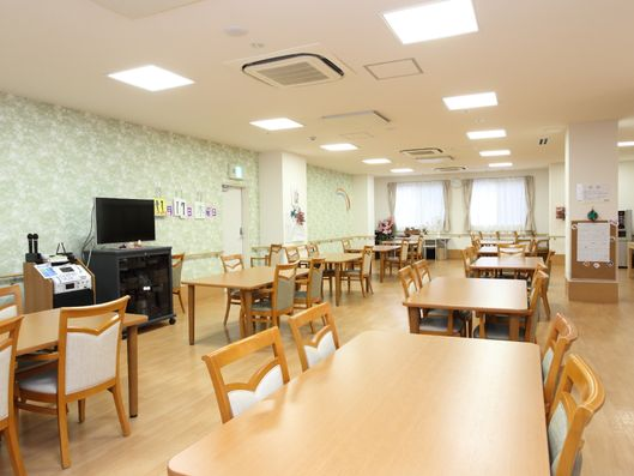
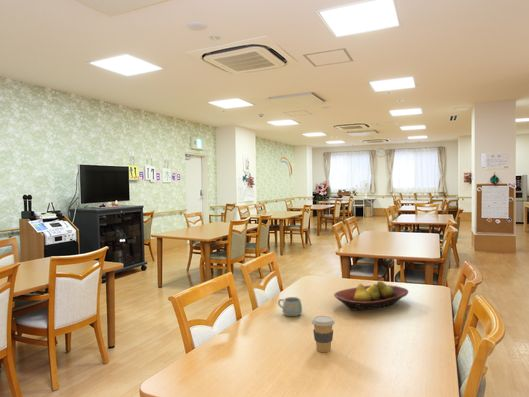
+ mug (289, 306)
+ fruit bowl (371, 293)
+ coffee cup (323, 334)
